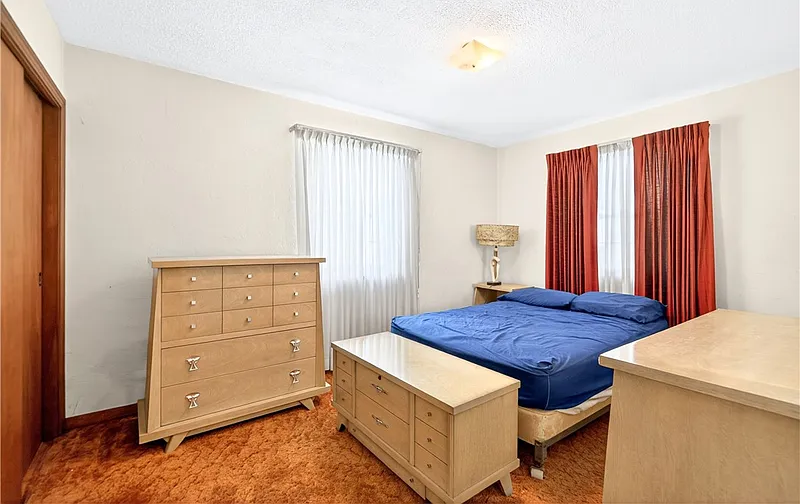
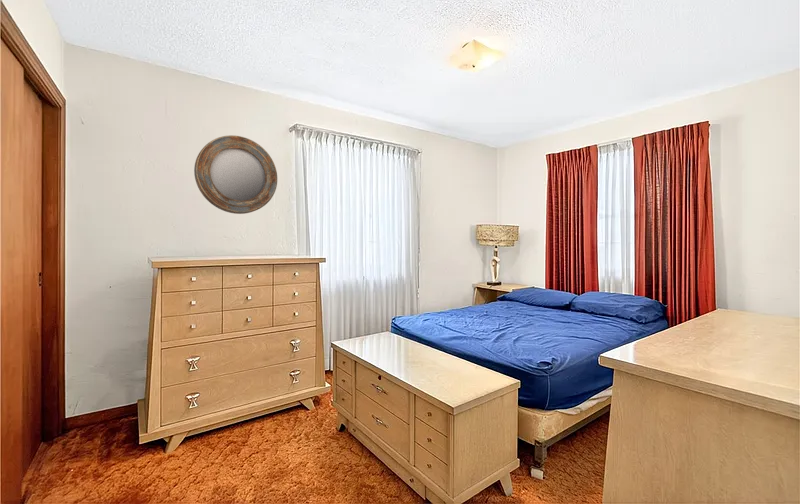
+ home mirror (238, 175)
